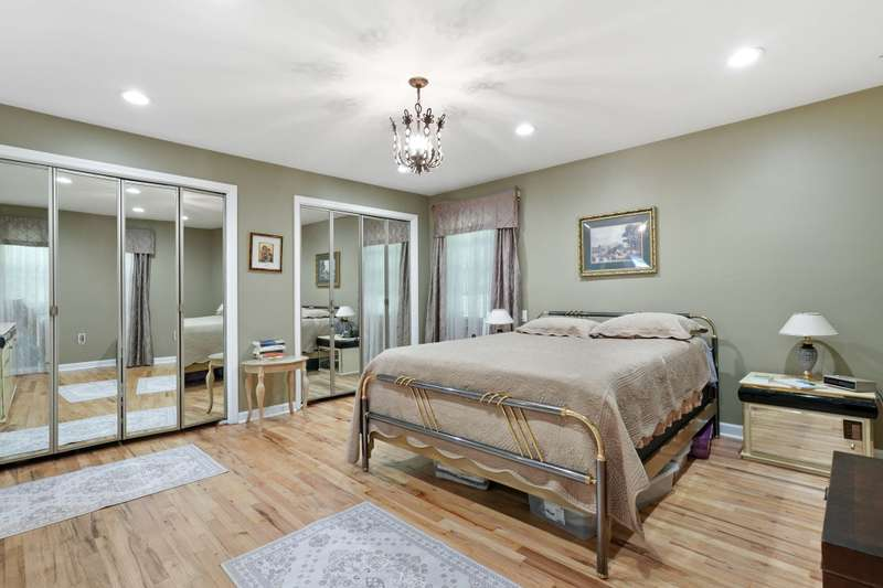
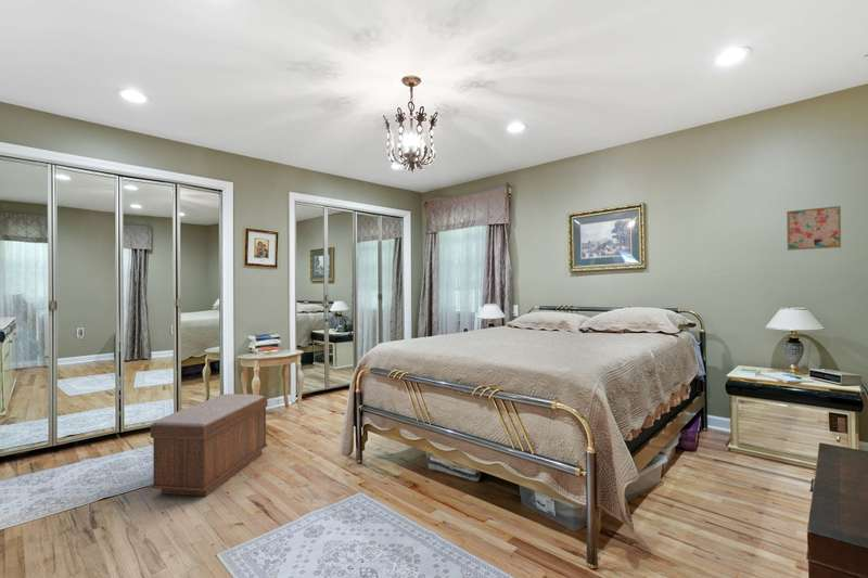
+ bench (215, 438)
+ wall art (813, 229)
